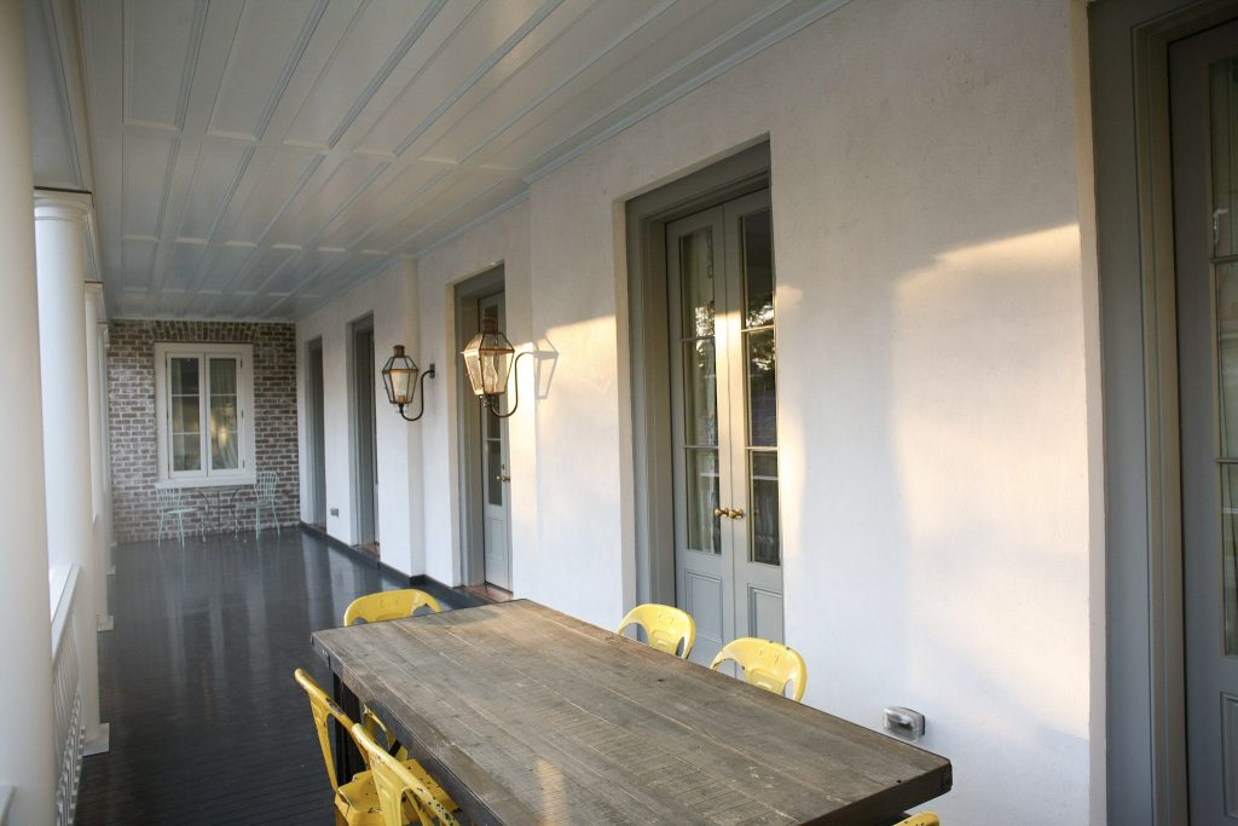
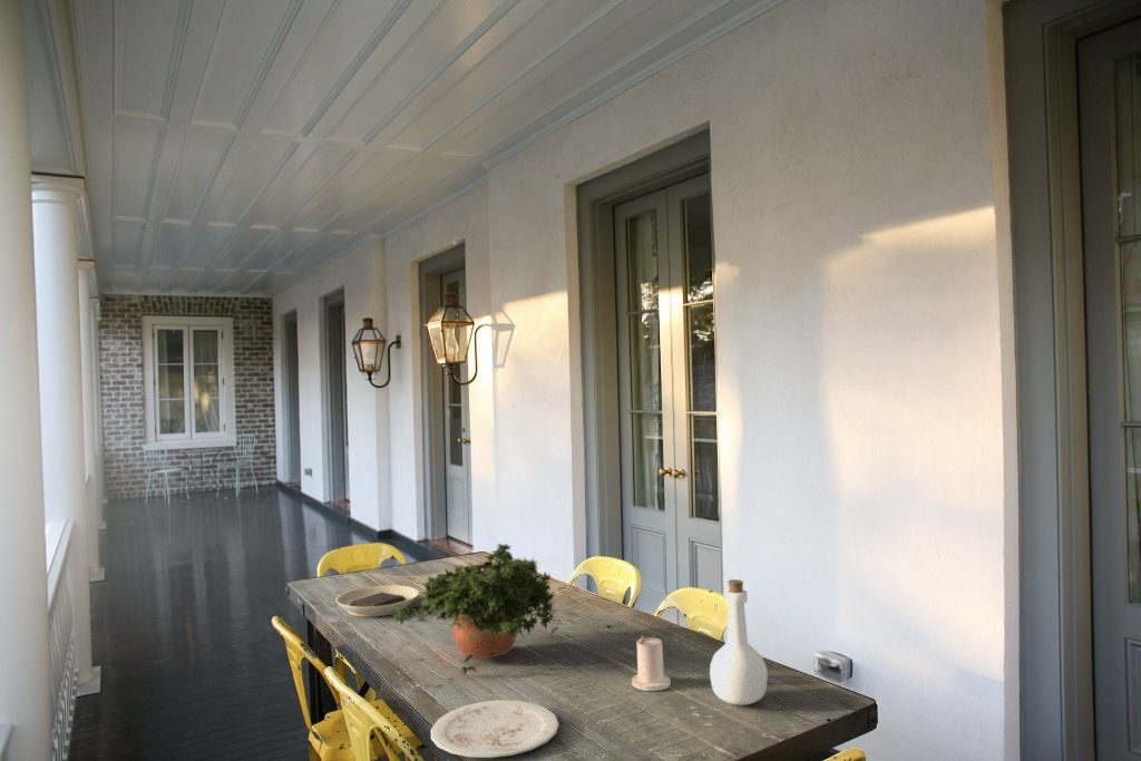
+ bottle (737, 641)
+ plate (495, 728)
+ potted plant (488, 601)
+ plate (378, 602)
+ candle (650, 658)
